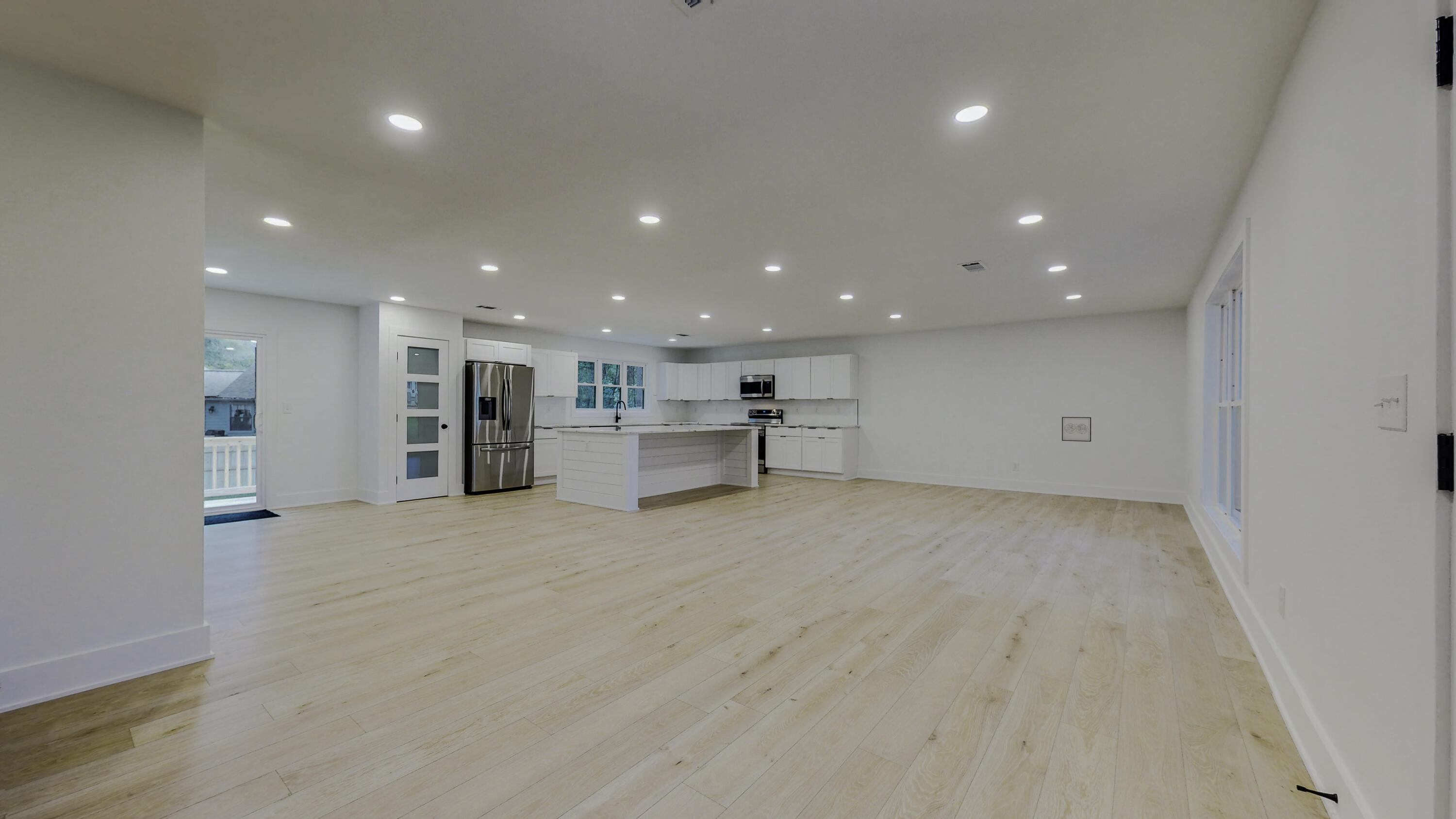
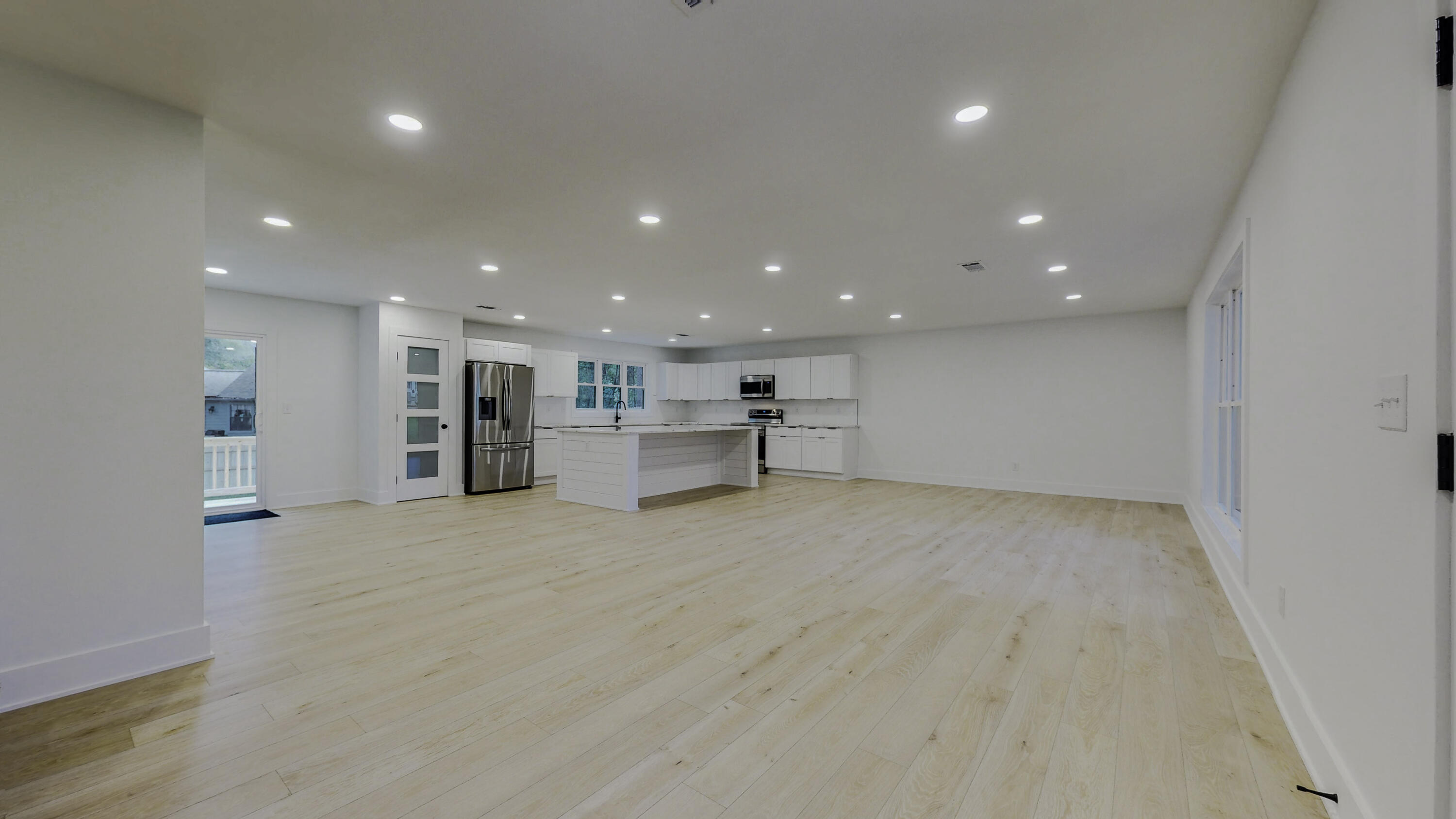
- wall art (1076, 429)
